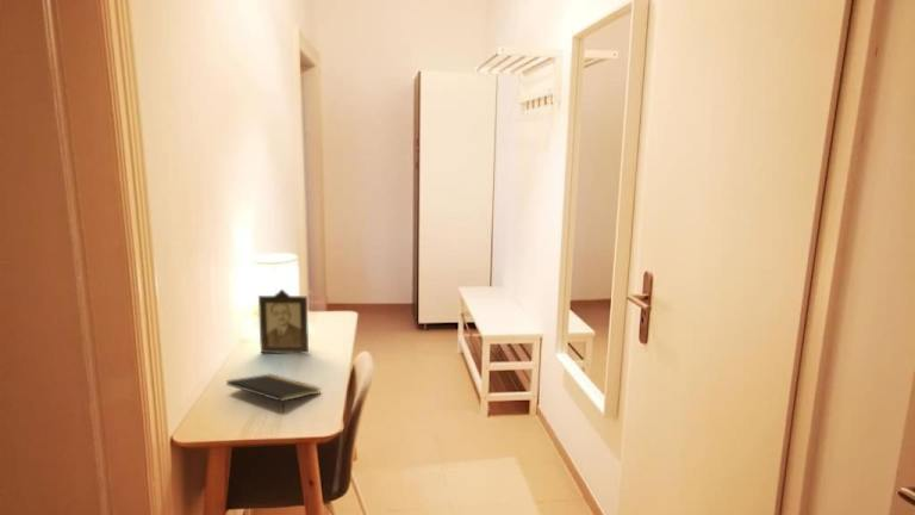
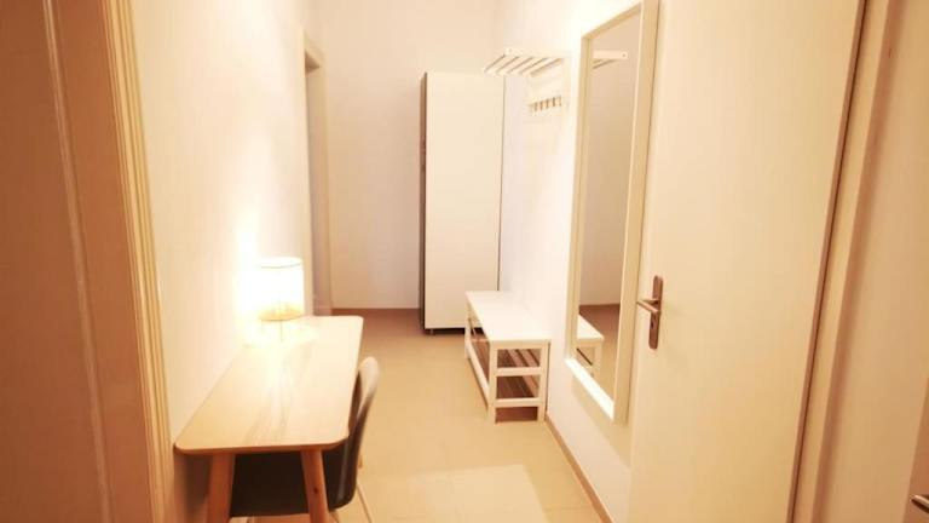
- notepad (274, 386)
- photo frame (286, 318)
